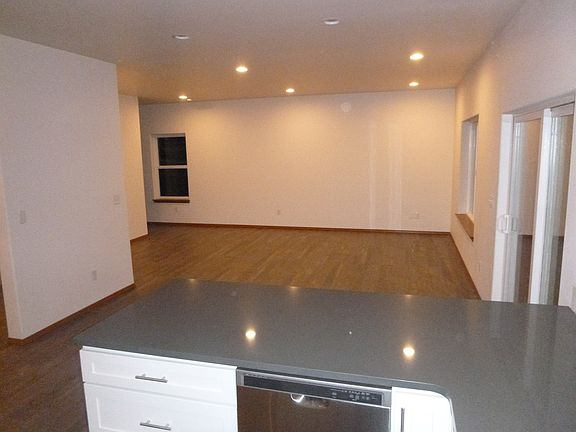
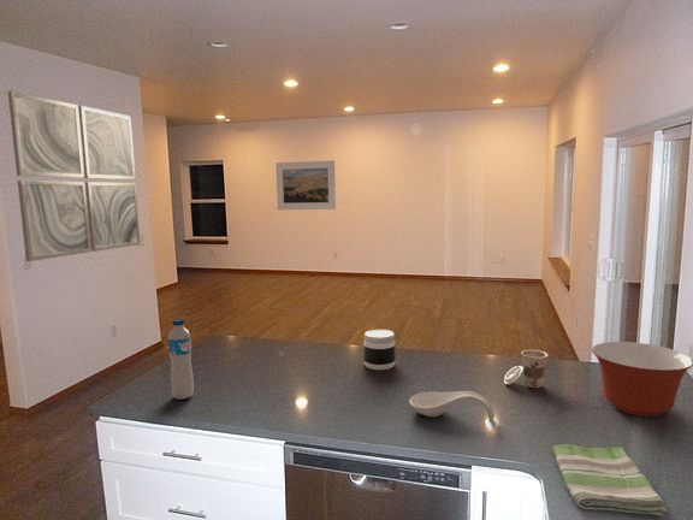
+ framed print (304, 185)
+ cup (525, 368)
+ water bottle (180, 359)
+ spoon rest (450, 402)
+ mixing bowl (638, 380)
+ wall art (84, 177)
+ jar (379, 349)
+ dish towel (603, 473)
